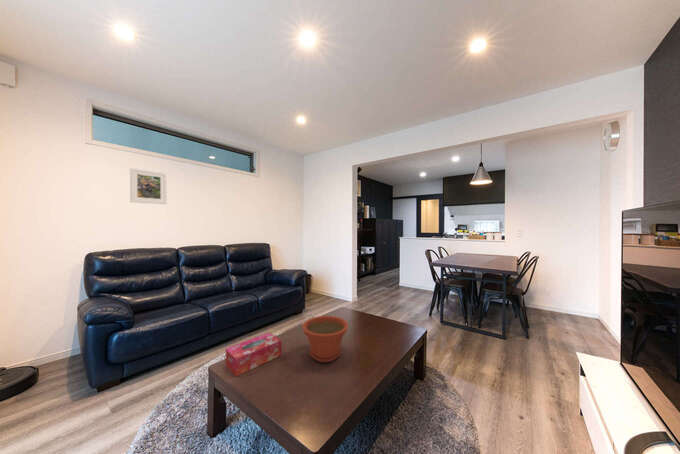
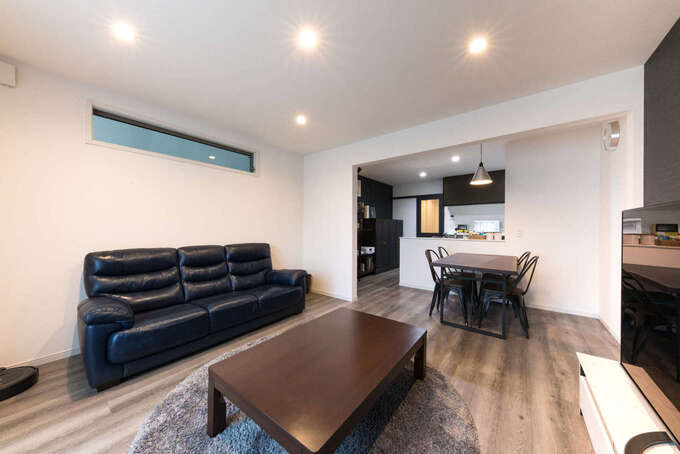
- tissue box (254, 352)
- plant pot (325, 339)
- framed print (149, 187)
